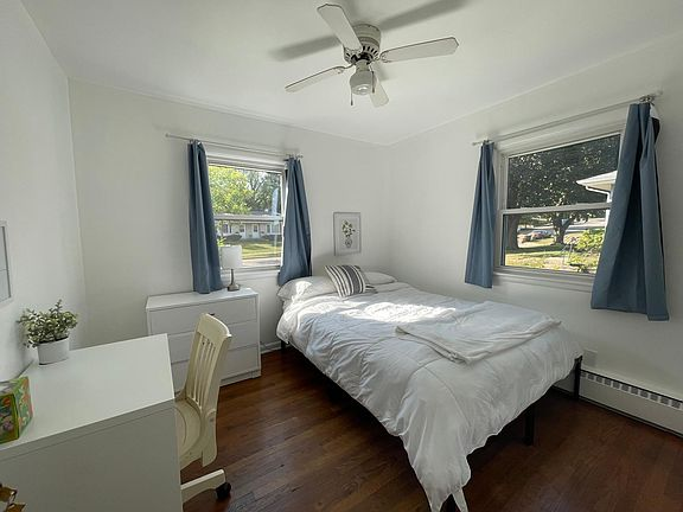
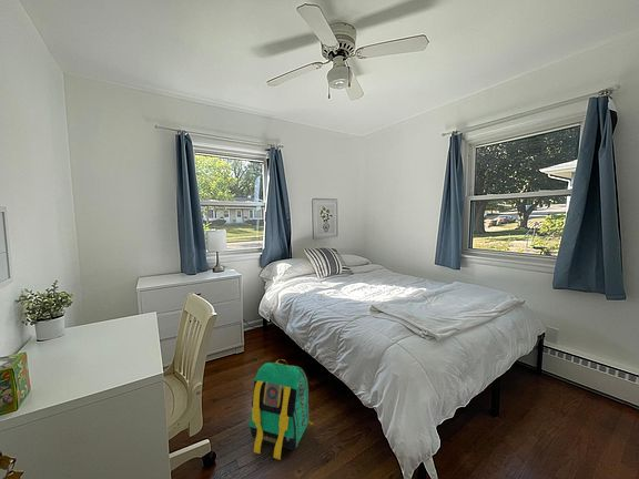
+ backpack (281, 397)
